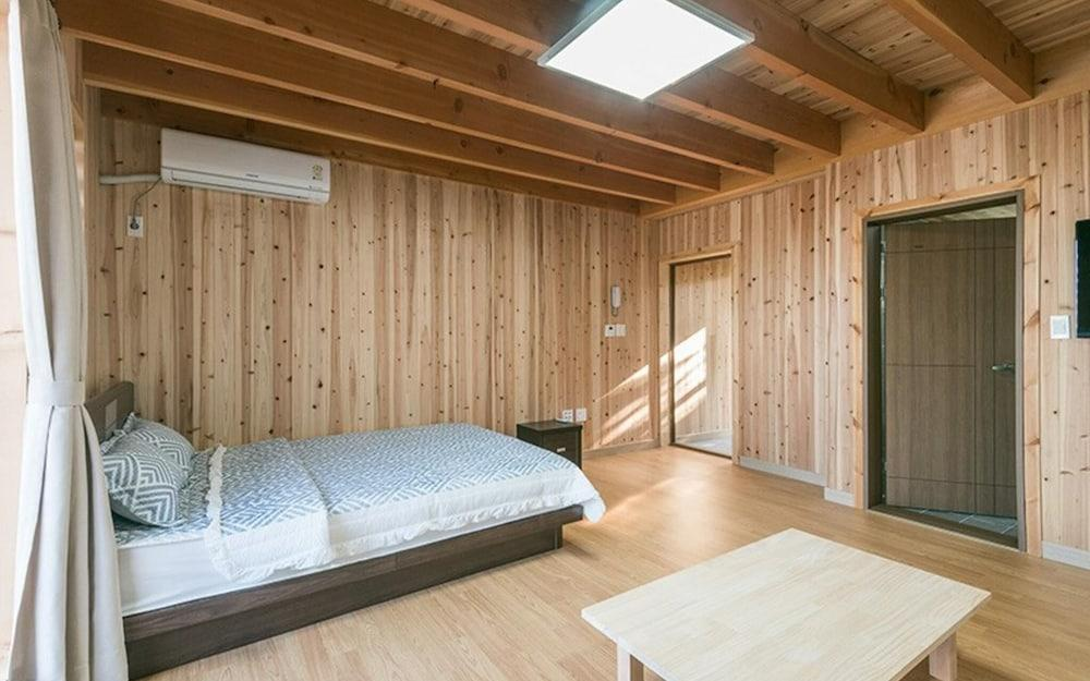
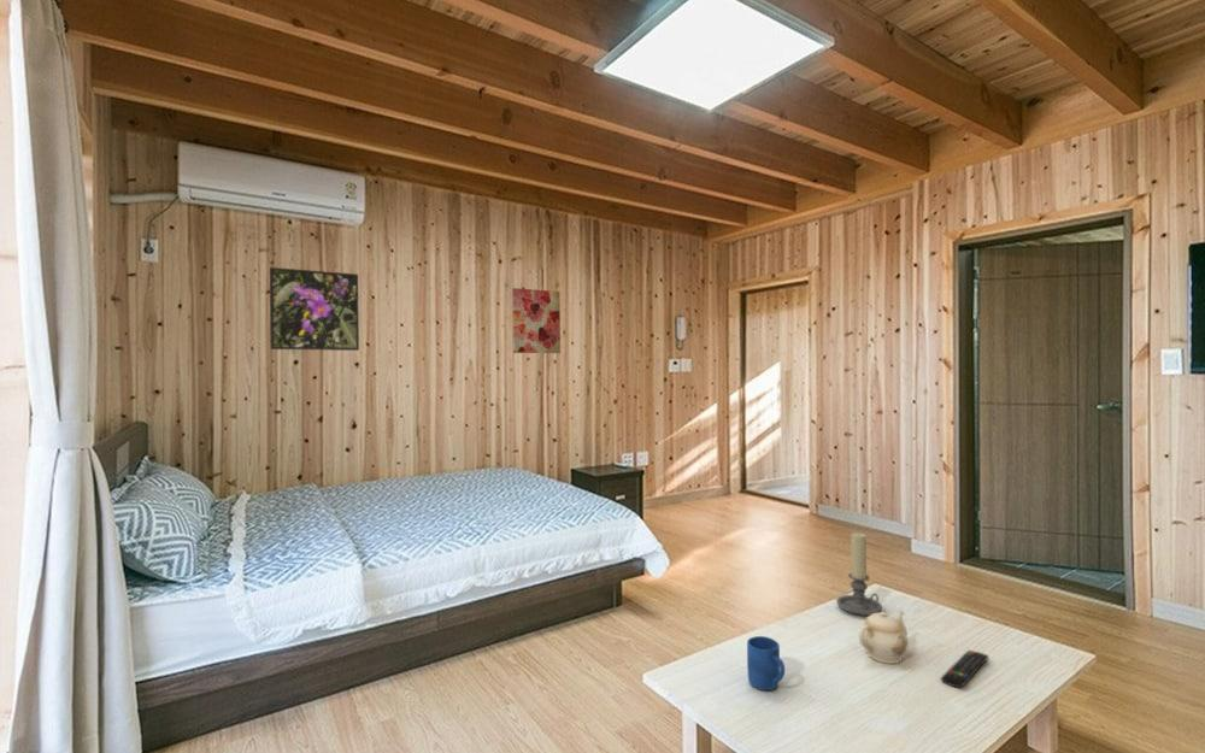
+ remote control (965, 667)
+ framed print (316, 310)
+ candle holder (862, 570)
+ teapot (882, 634)
+ mug (768, 666)
+ wall art (536, 320)
